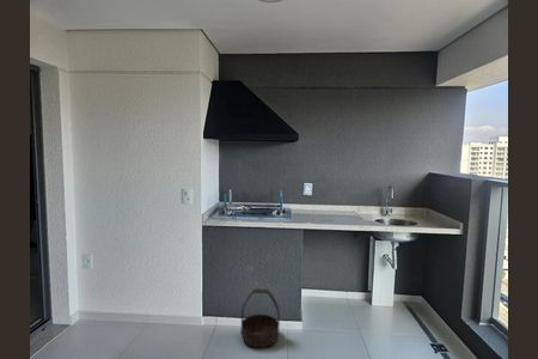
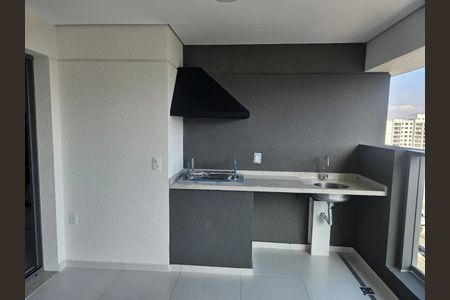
- basket (259, 315)
